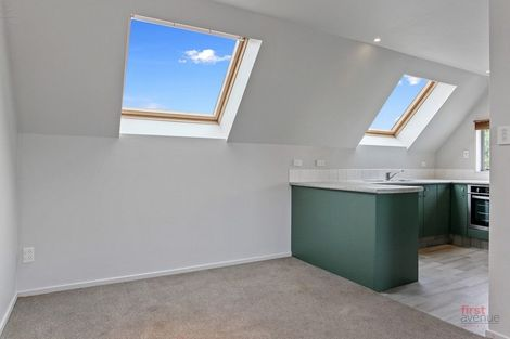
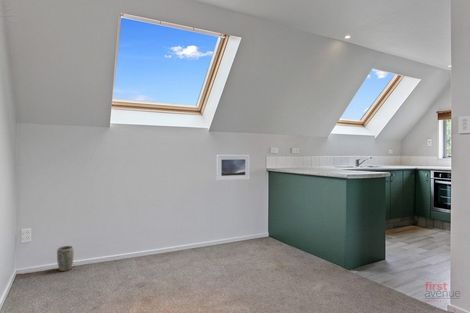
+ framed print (233, 167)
+ plant pot (65, 258)
